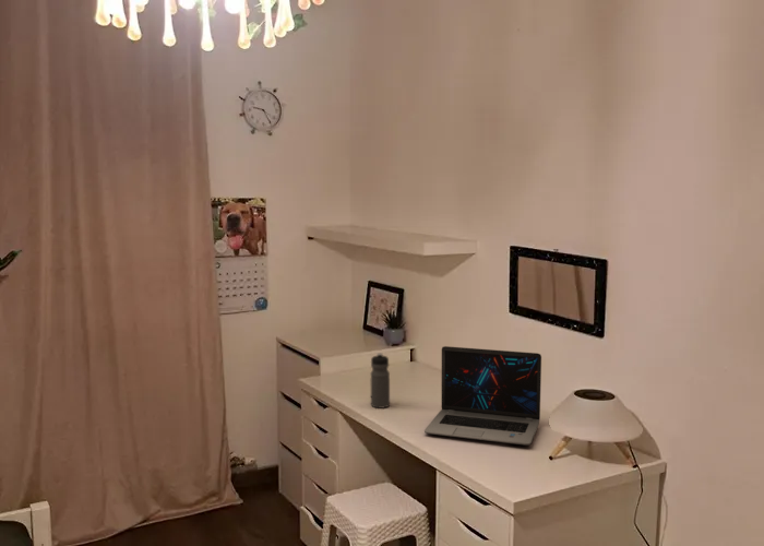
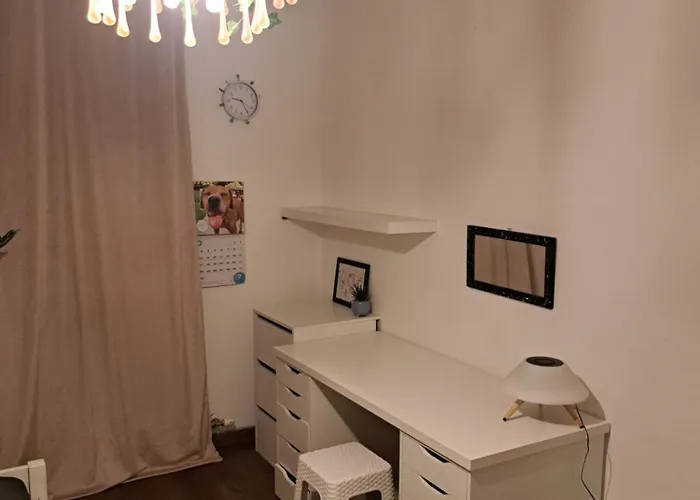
- laptop (482, 394)
- water bottle (380, 379)
